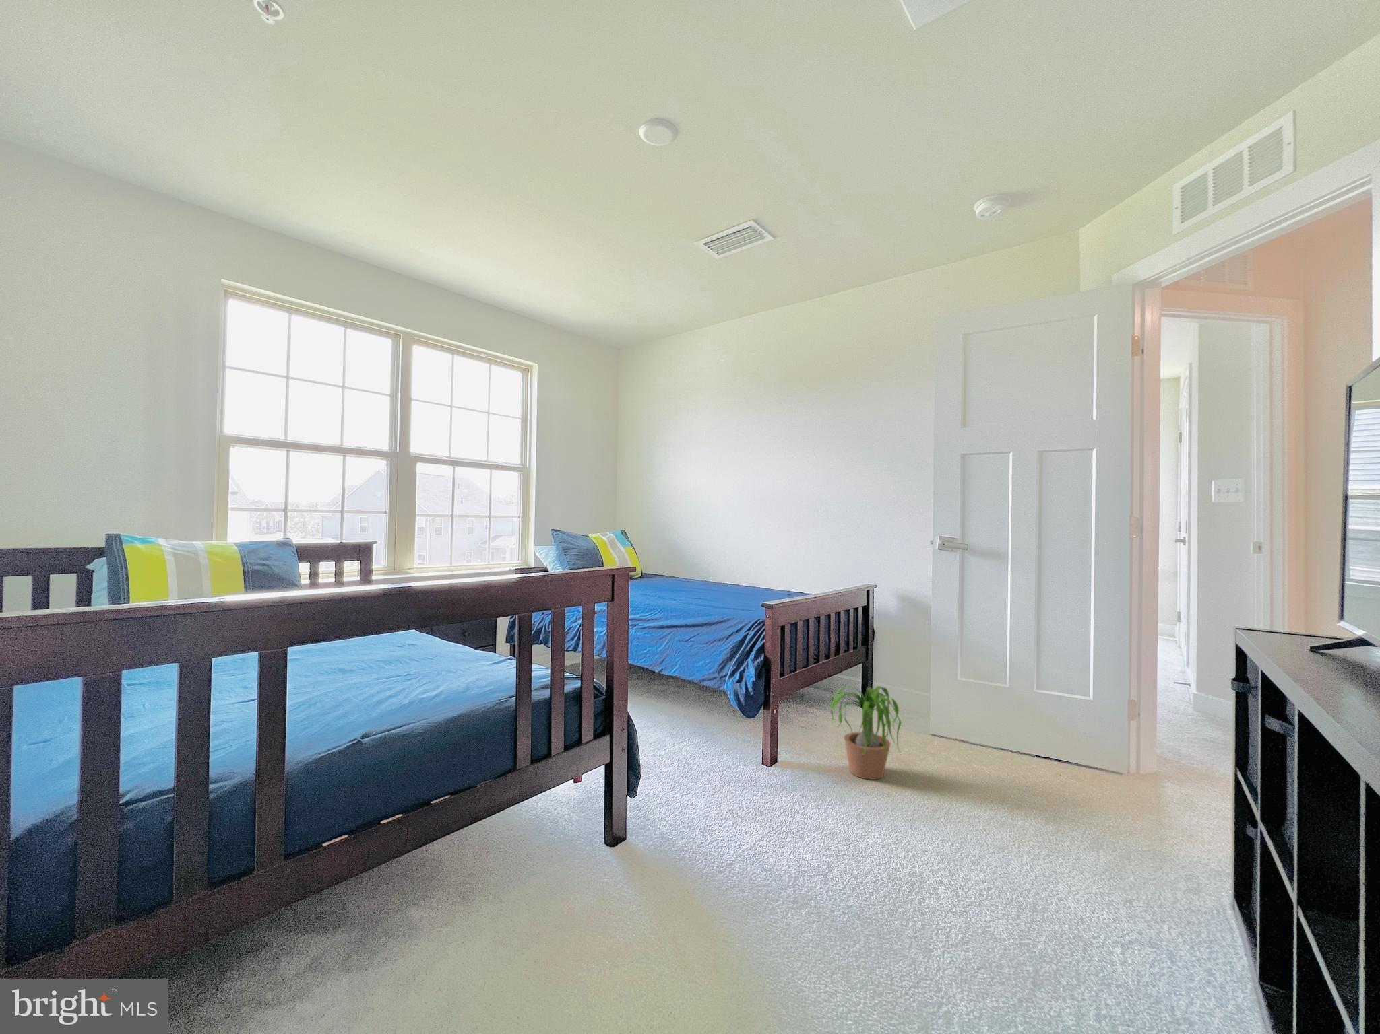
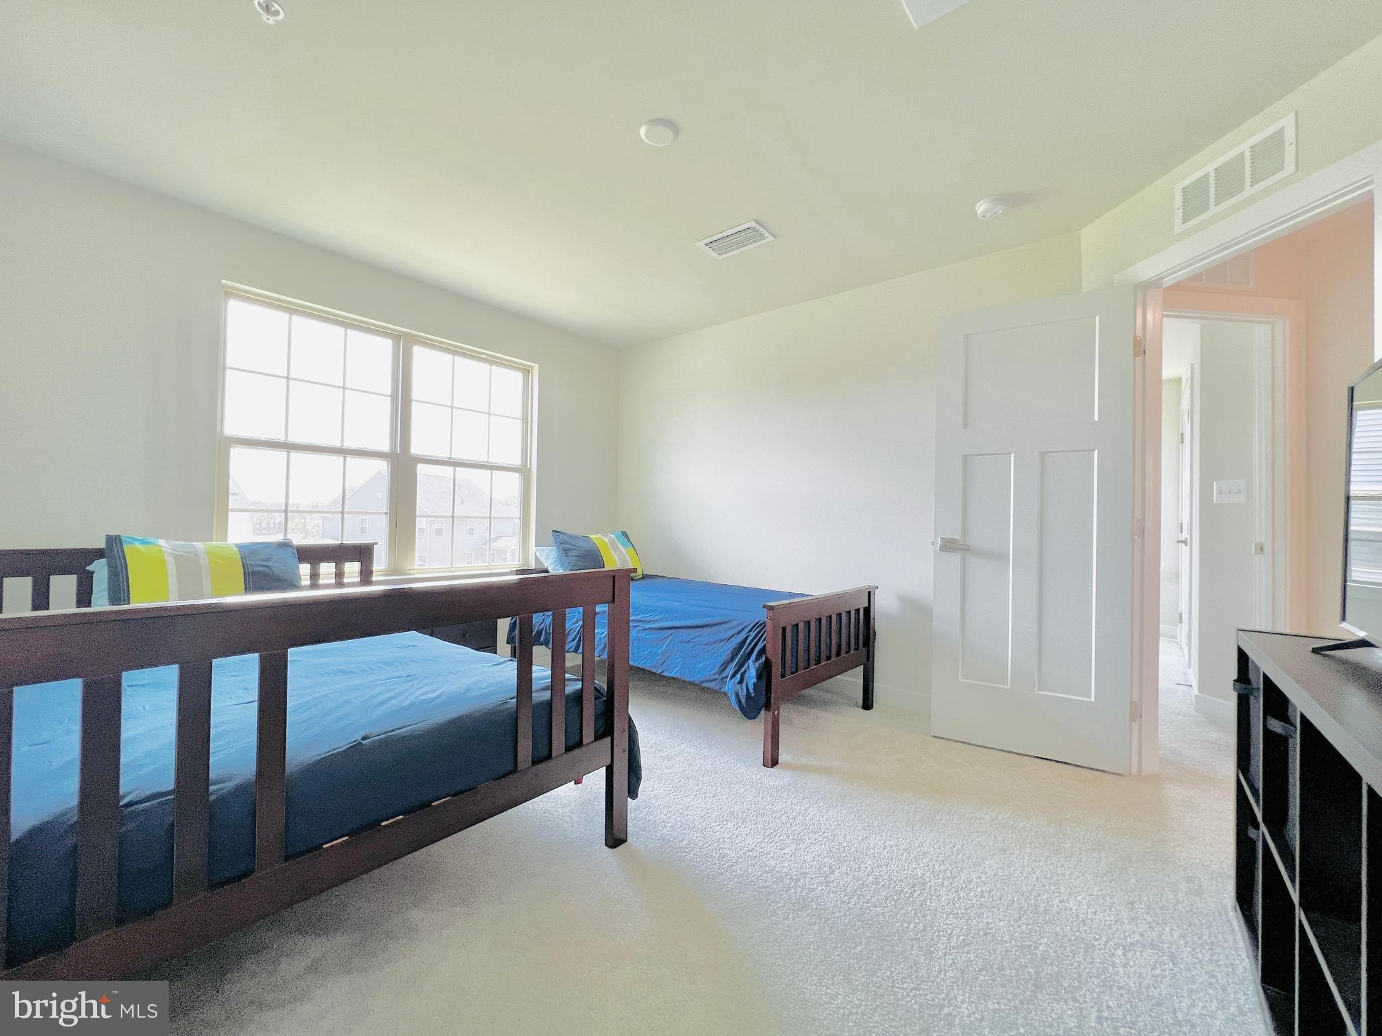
- potted plant (861, 728)
